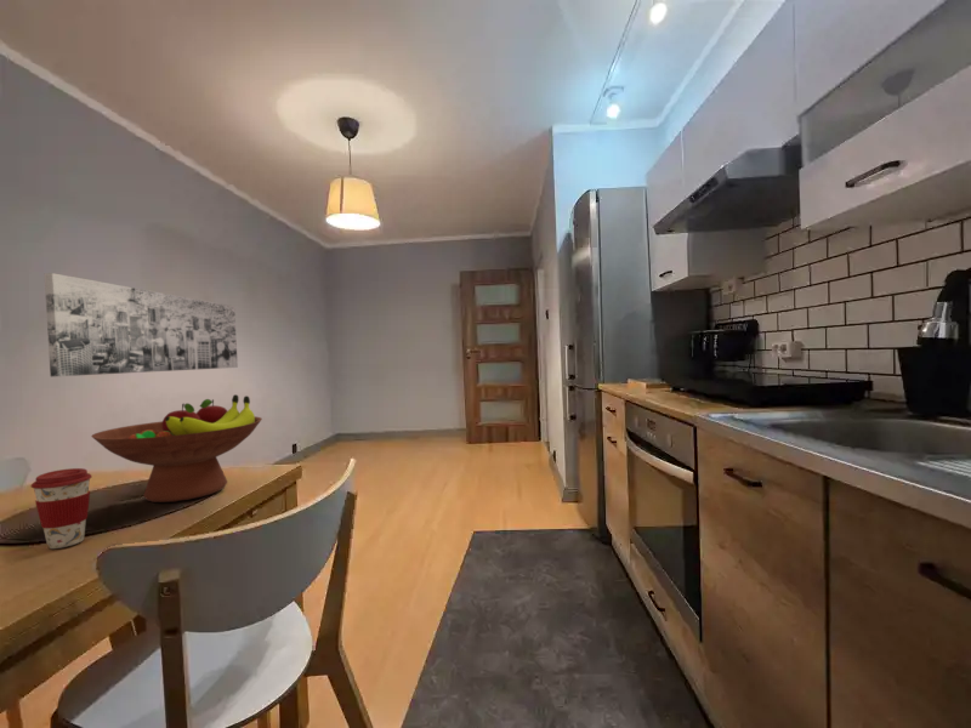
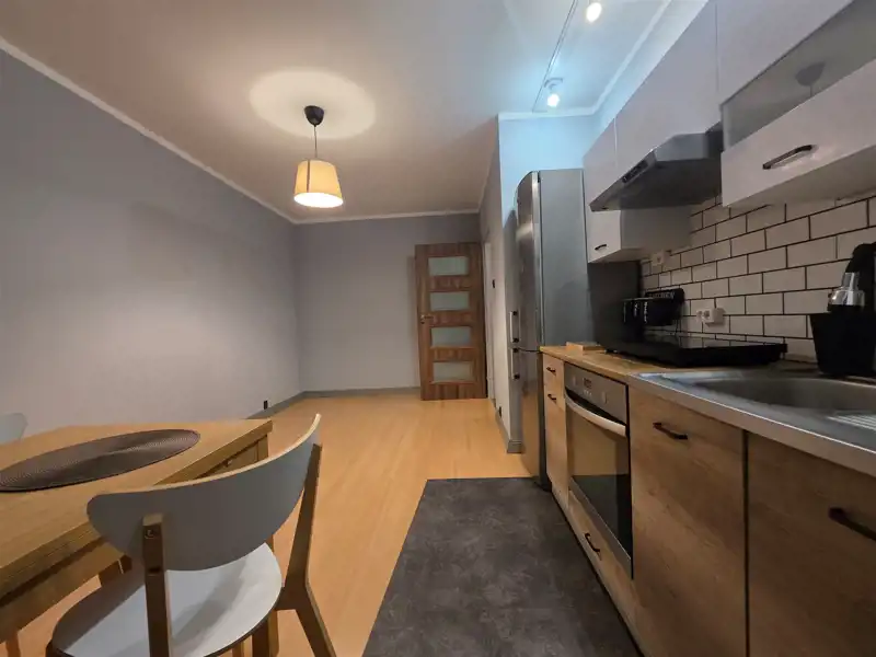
- fruit bowl (184, 445)
- wall art (165, 331)
- coffee cup (63, 507)
